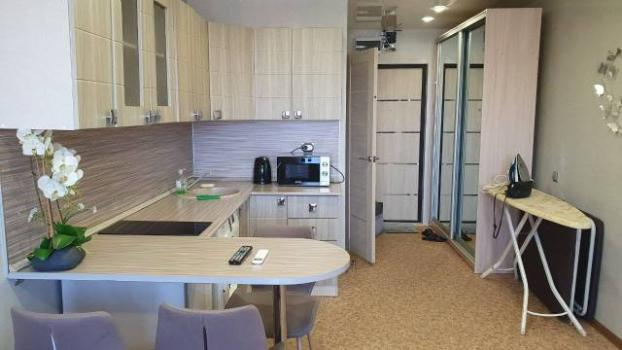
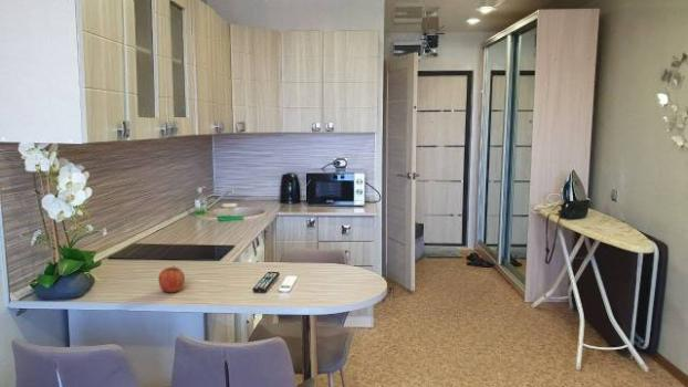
+ fruit (171, 278)
